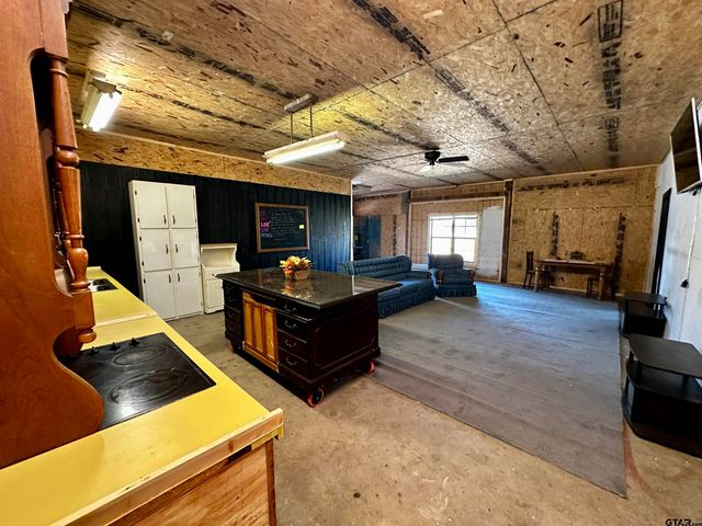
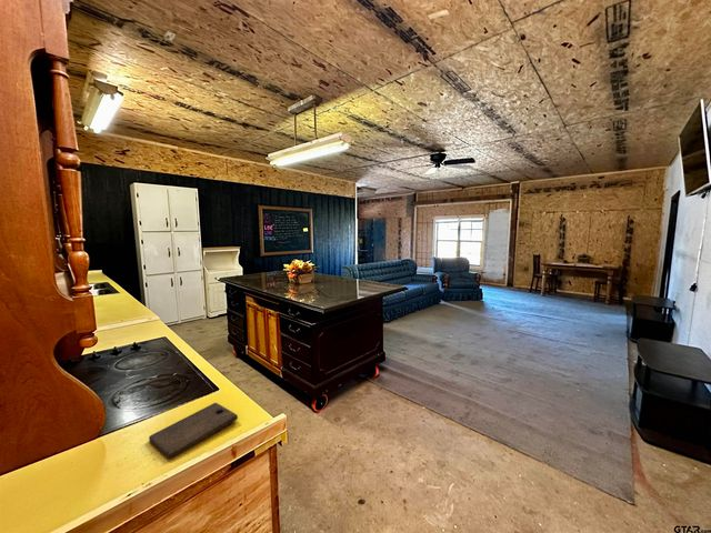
+ cutting board (196, 426)
